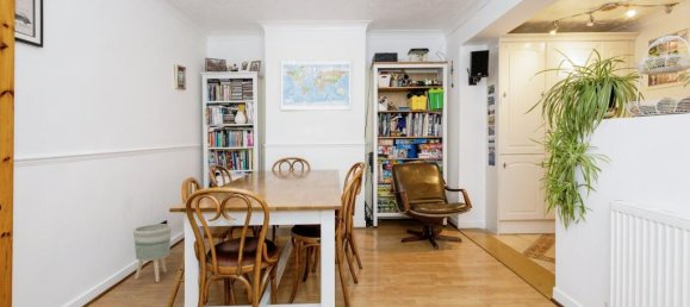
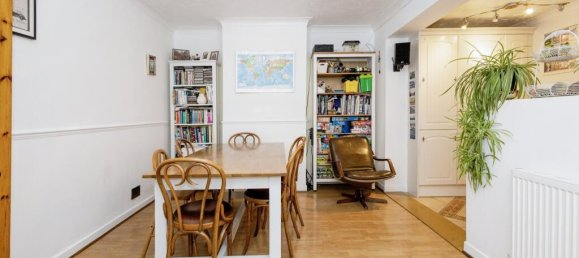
- planter (153, 252)
